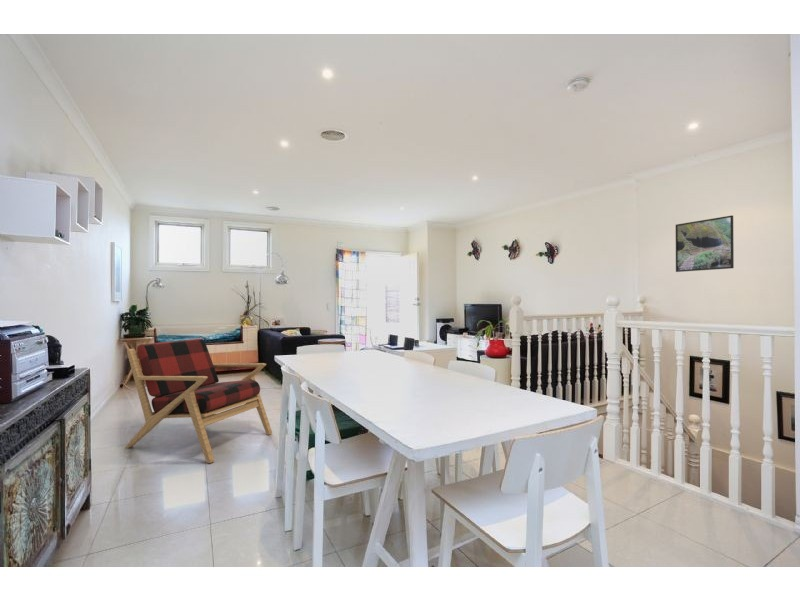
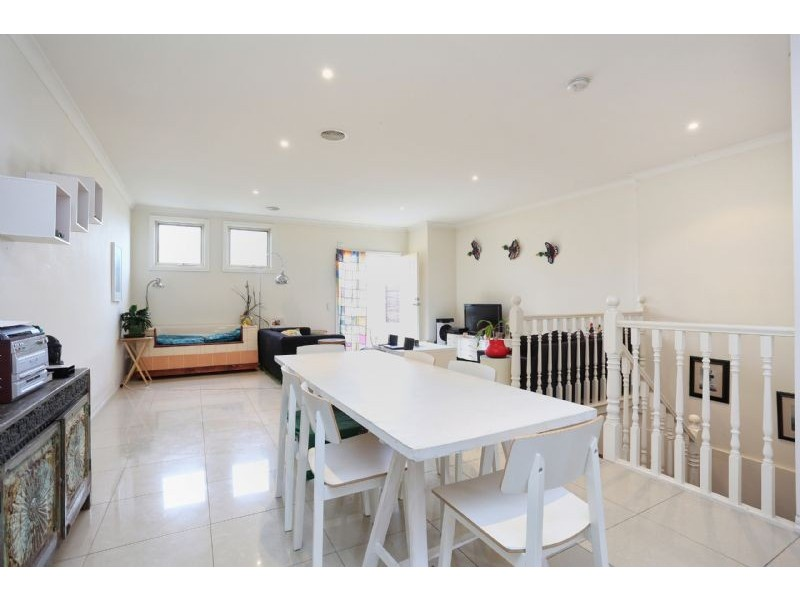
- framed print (702, 245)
- armchair (202, 391)
